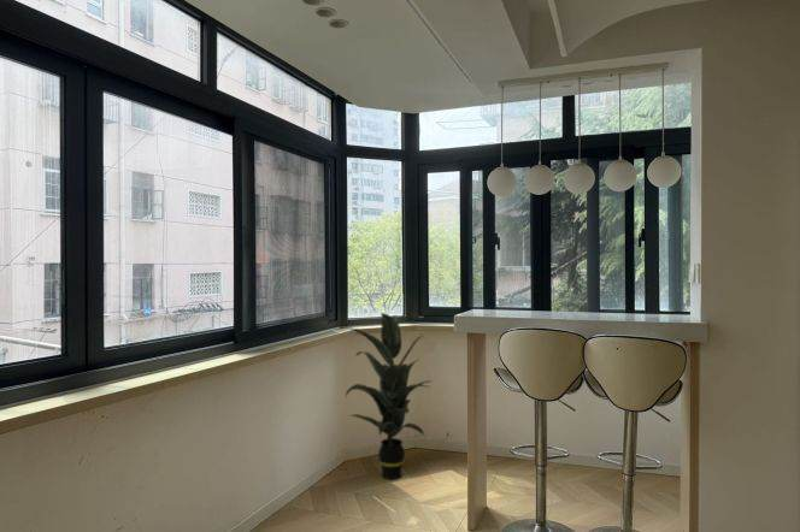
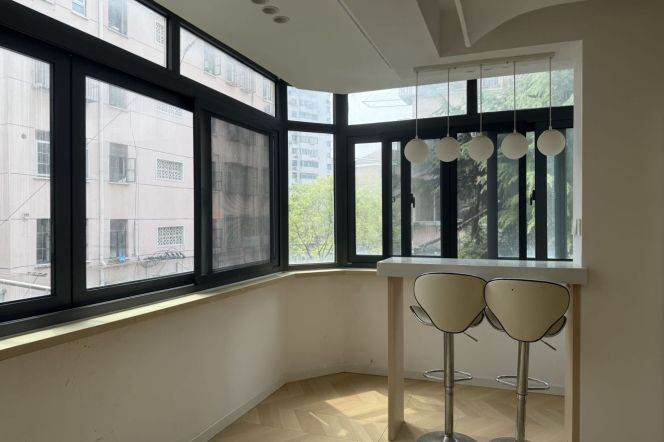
- indoor plant (386, 394)
